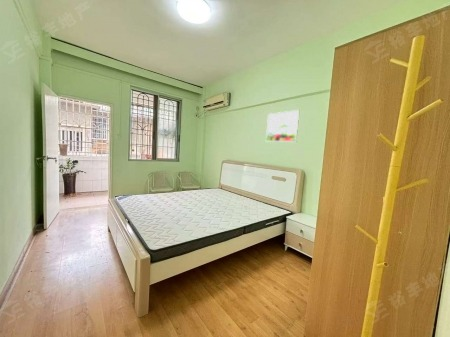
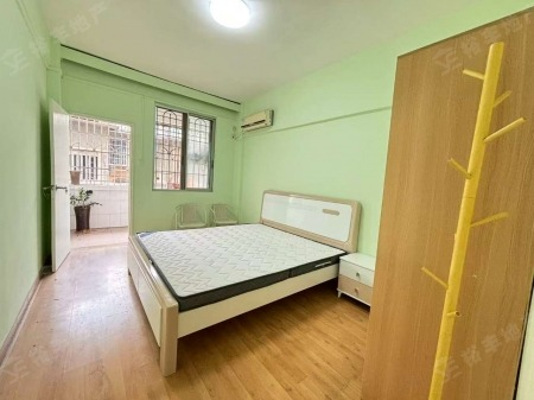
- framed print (281, 127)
